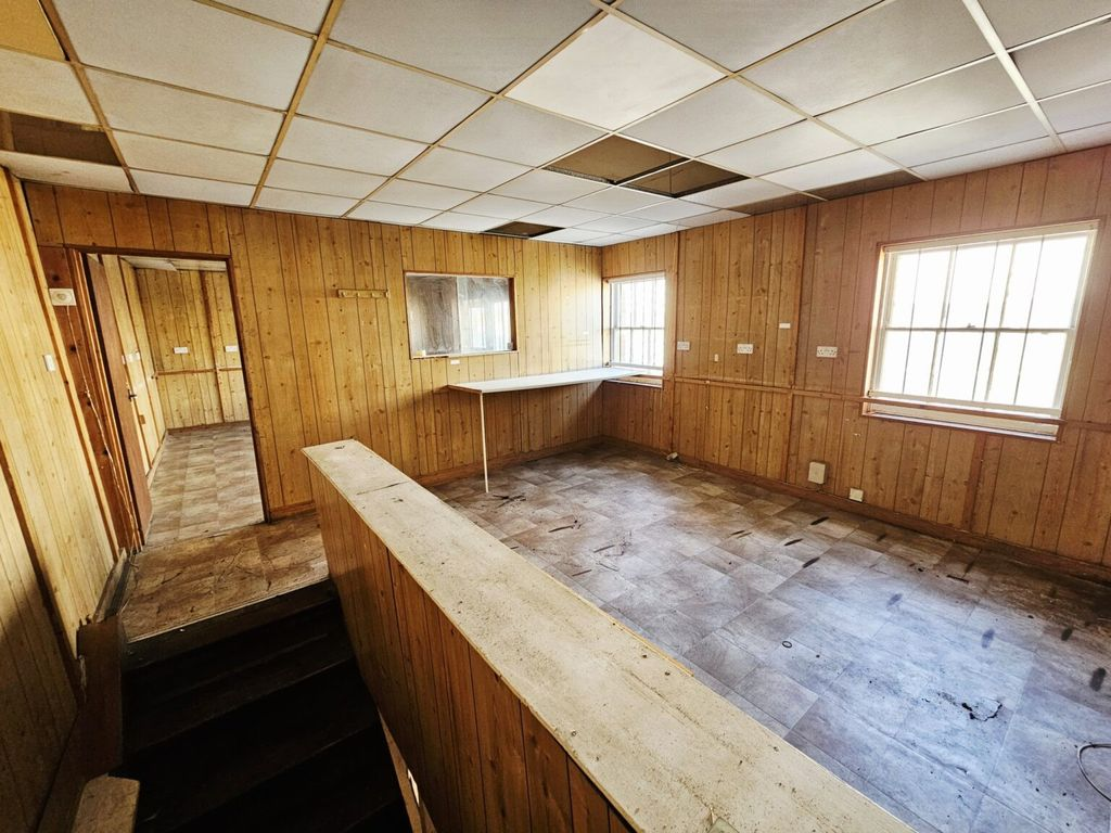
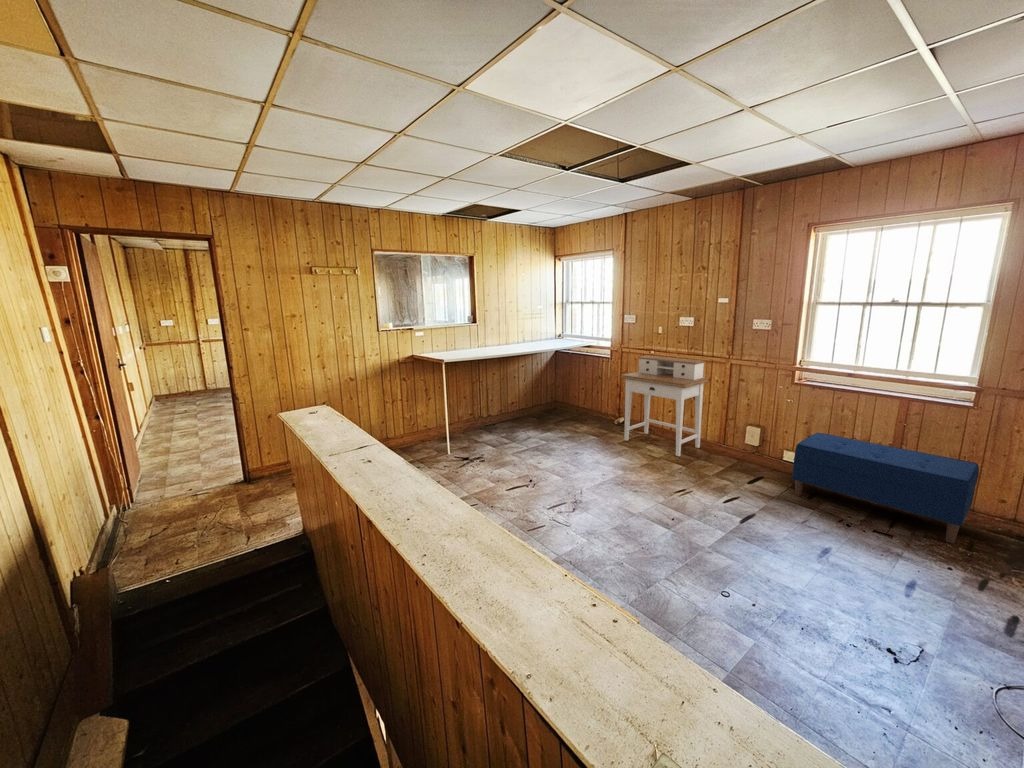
+ bench (876, 481)
+ desk (663, 397)
